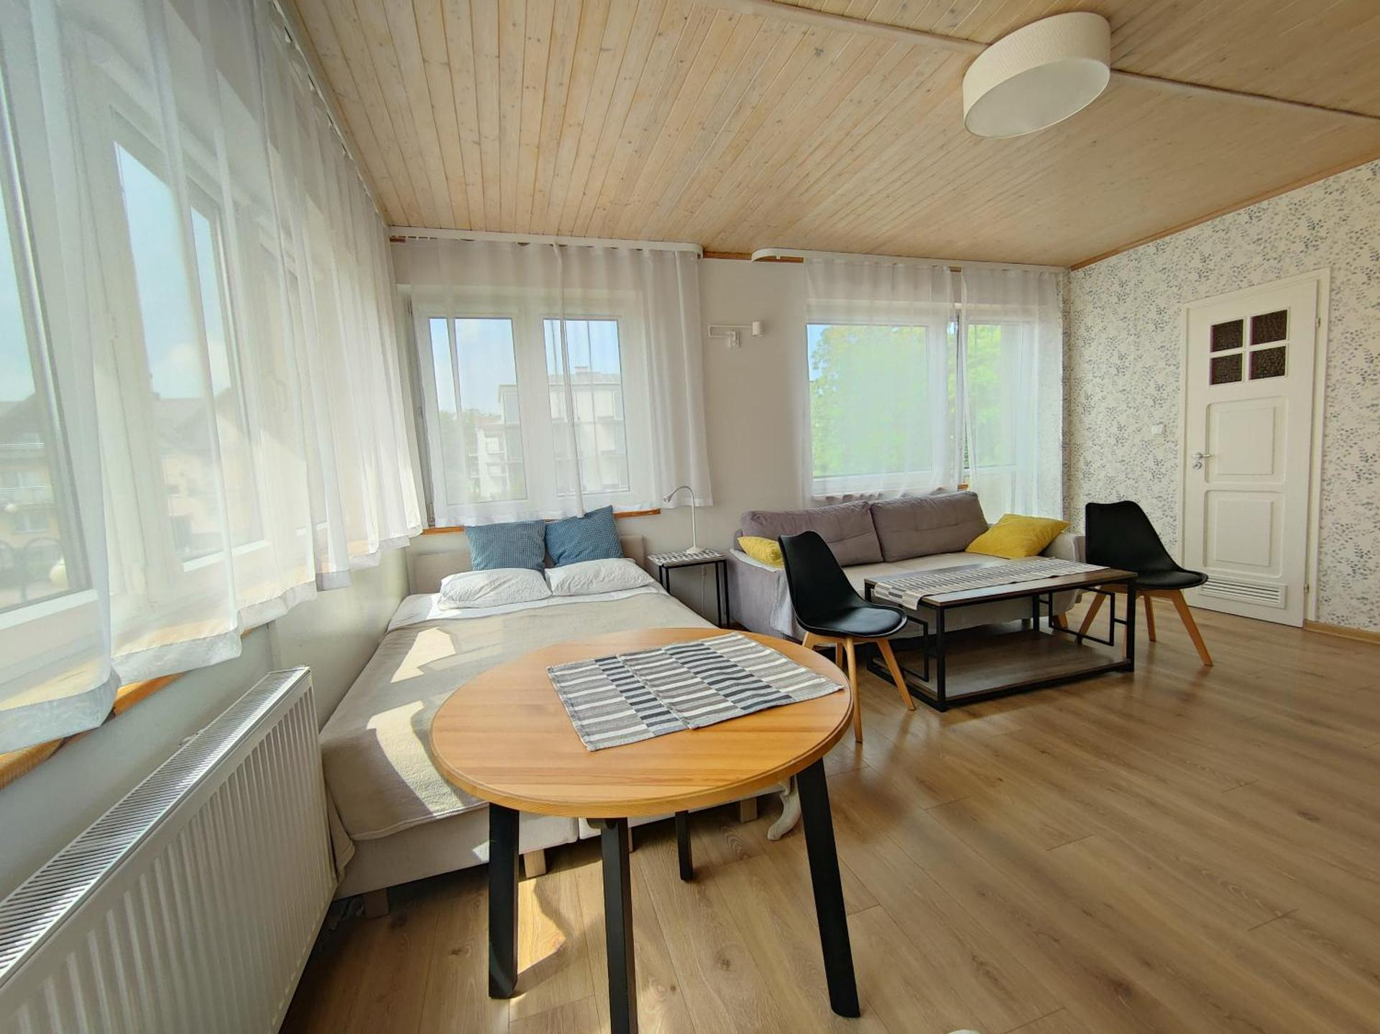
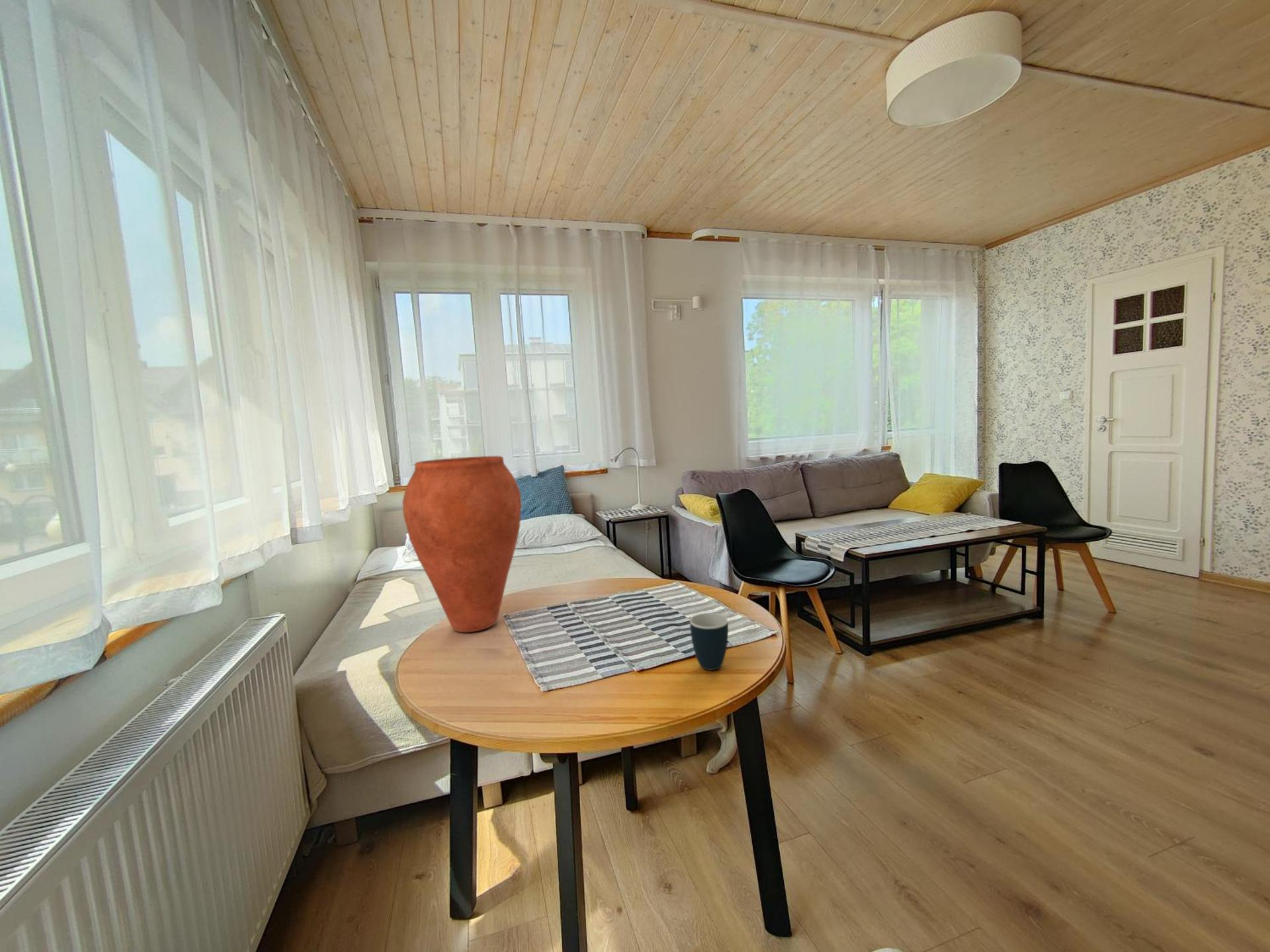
+ mug (709, 639)
+ vase (468, 543)
